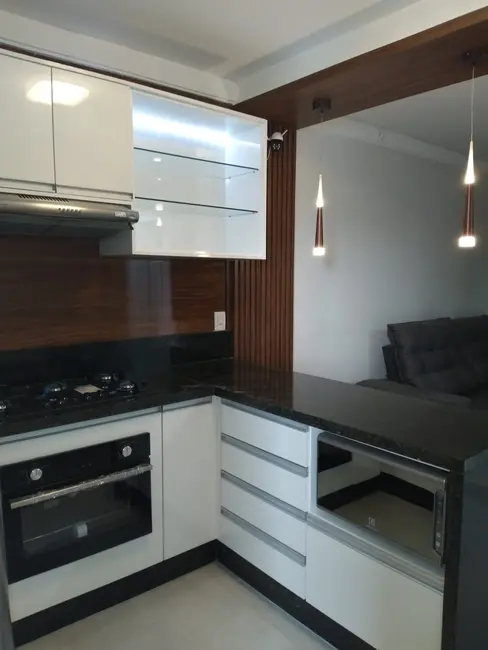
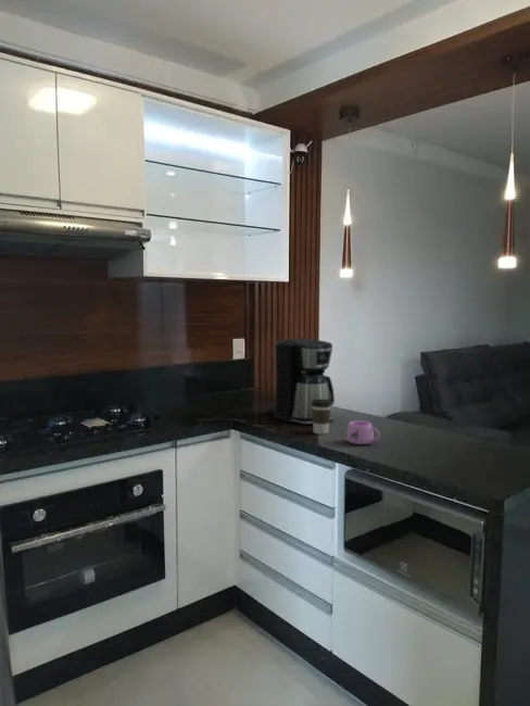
+ coffee cup (320, 416)
+ mug (363, 432)
+ coffee maker (302, 378)
